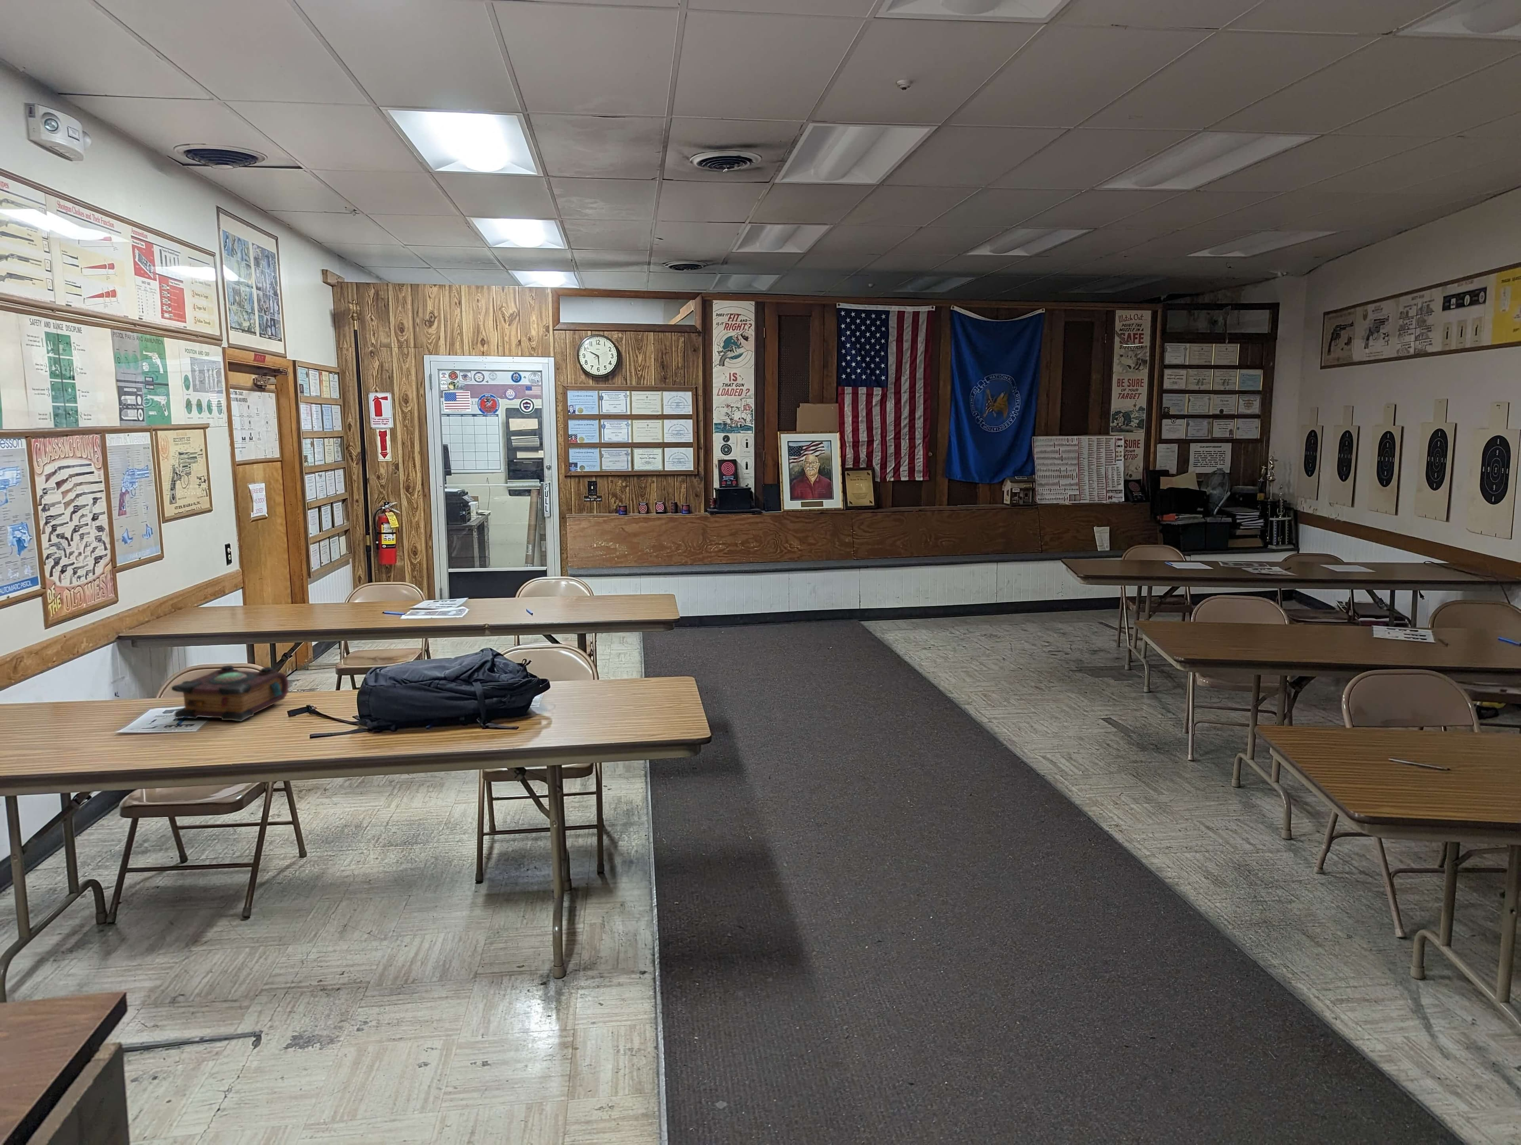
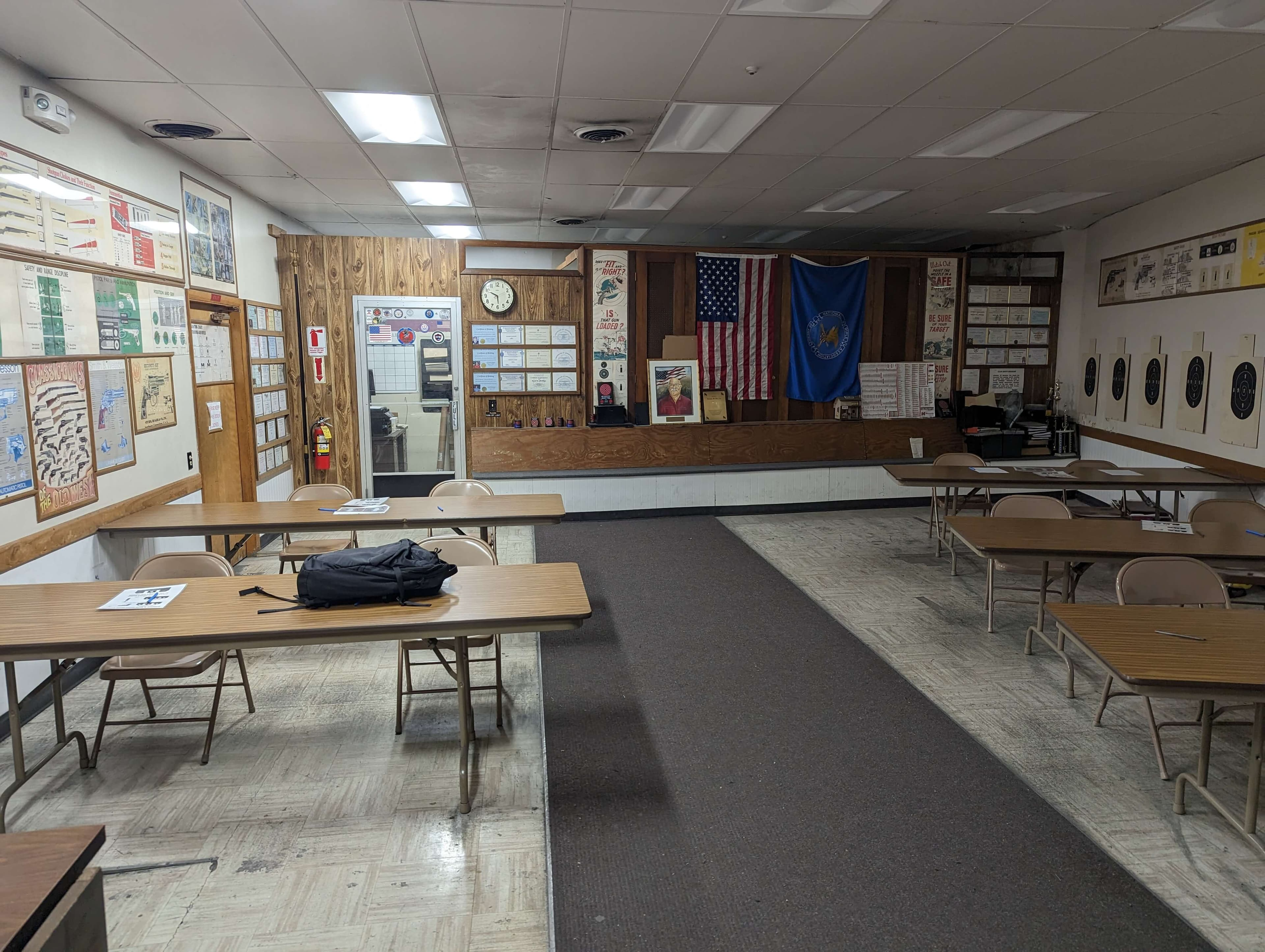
- book (233, 692)
